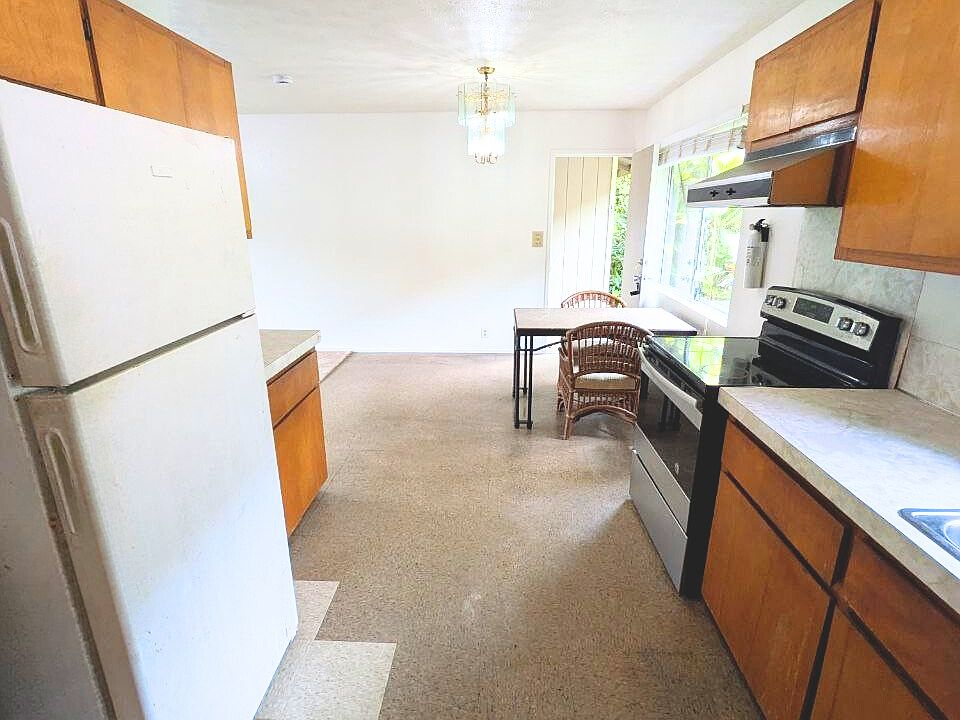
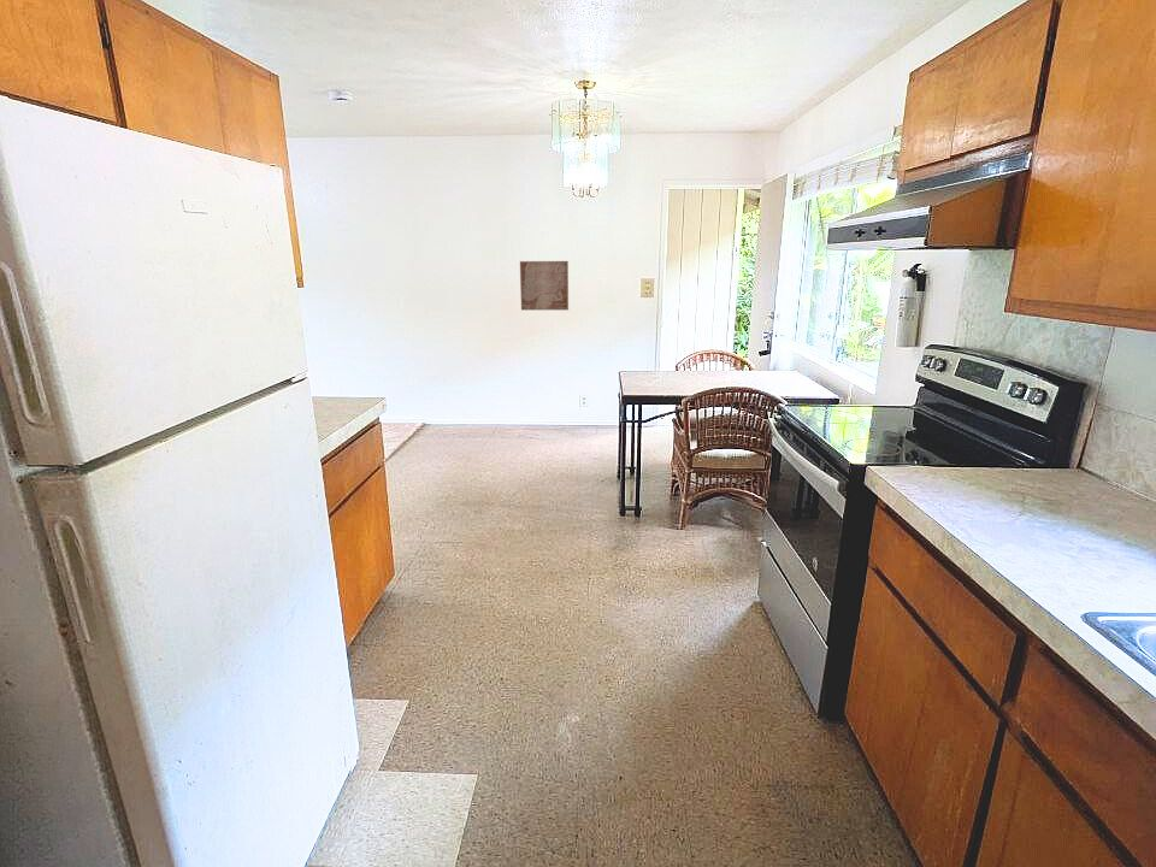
+ wall art (544, 285)
